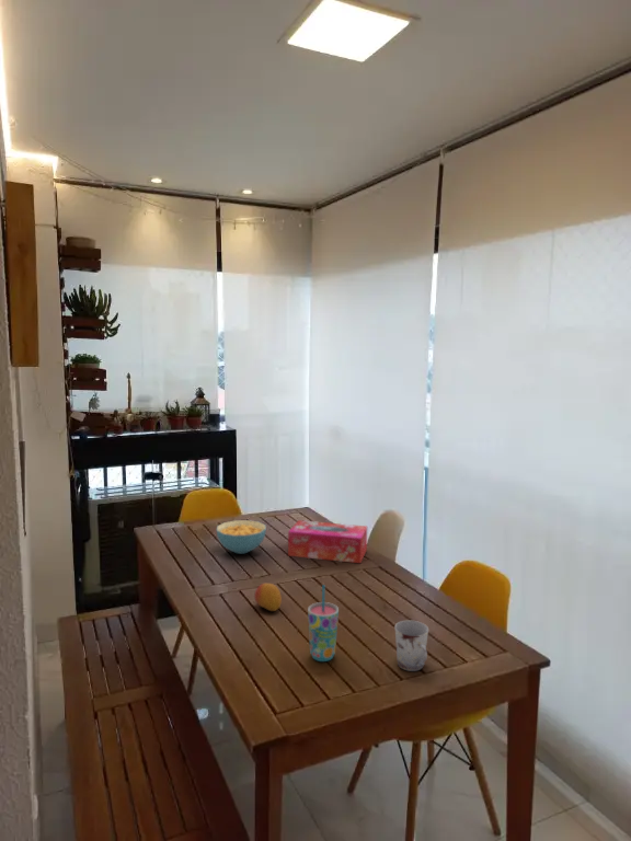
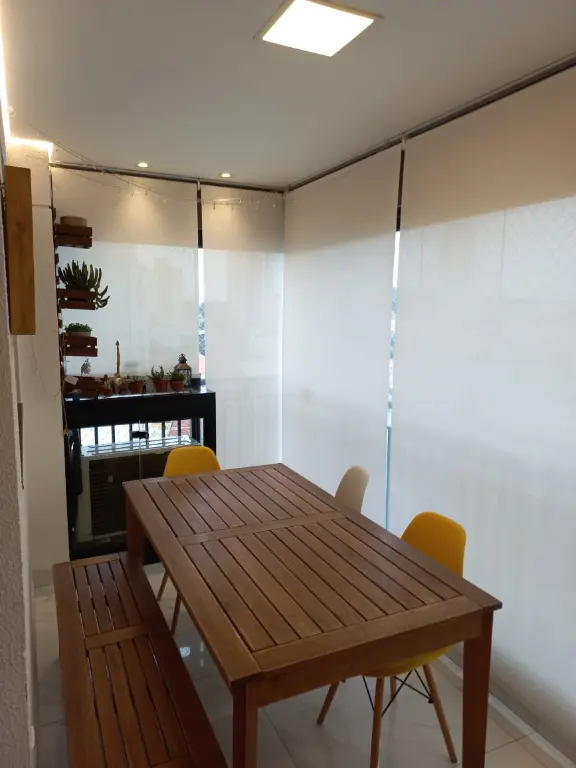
- cereal bowl (241, 539)
- cup (414, 648)
- fruit (268, 596)
- tissue box (328, 540)
- cup (322, 621)
